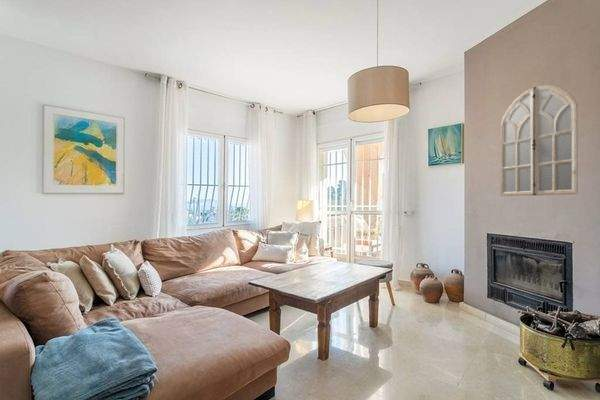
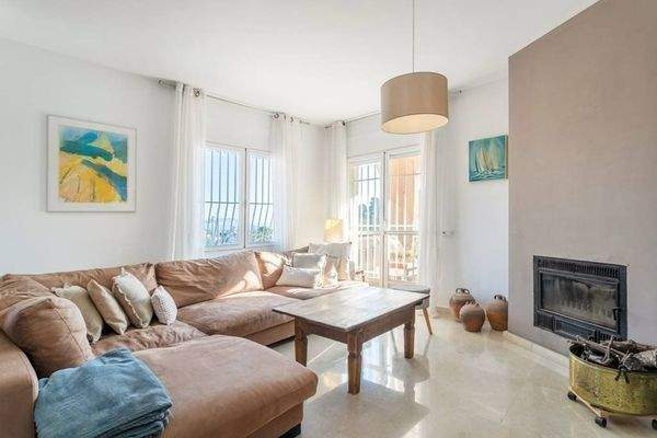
- home mirror (533, 141)
